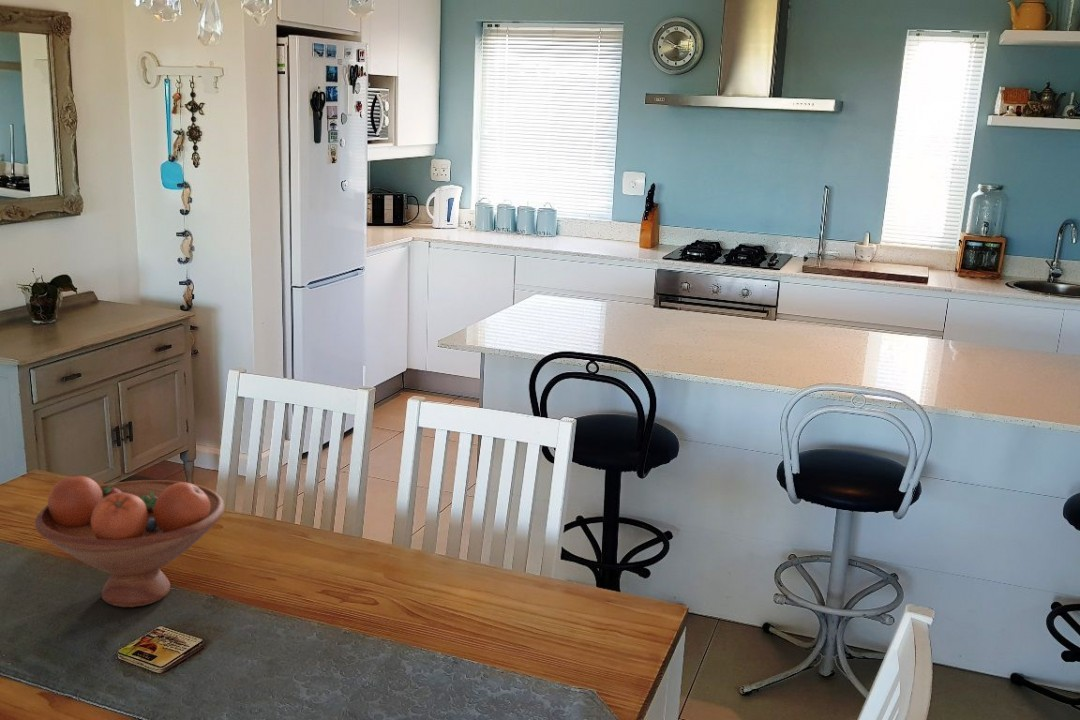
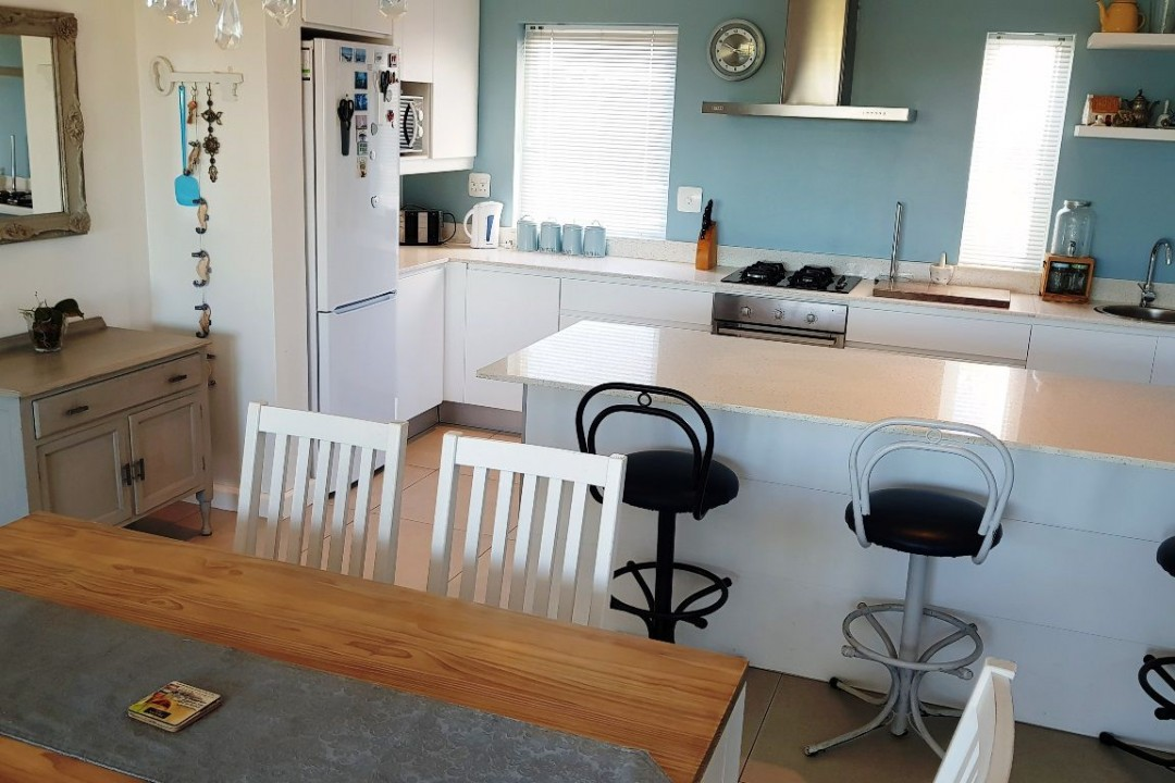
- fruit bowl (134, 535)
